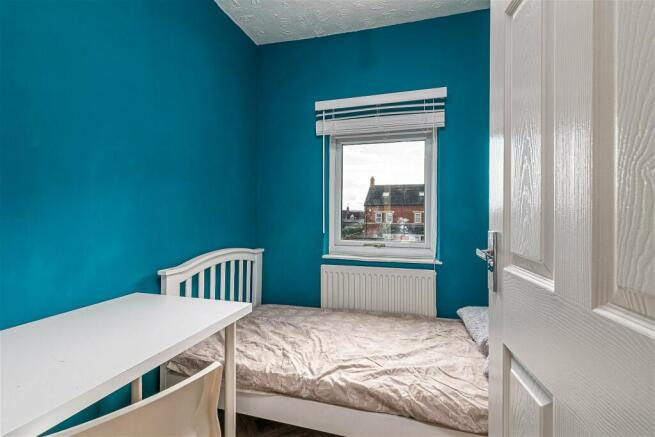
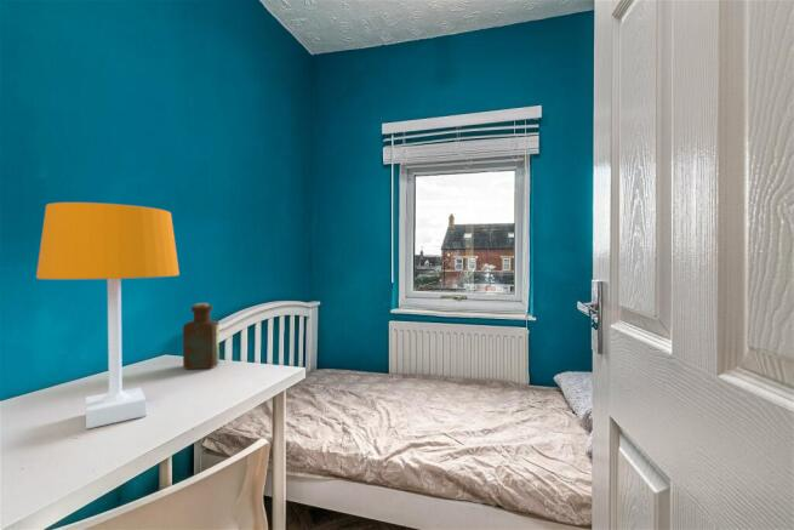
+ desk lamp (114, 312)
+ bottle (201, 335)
